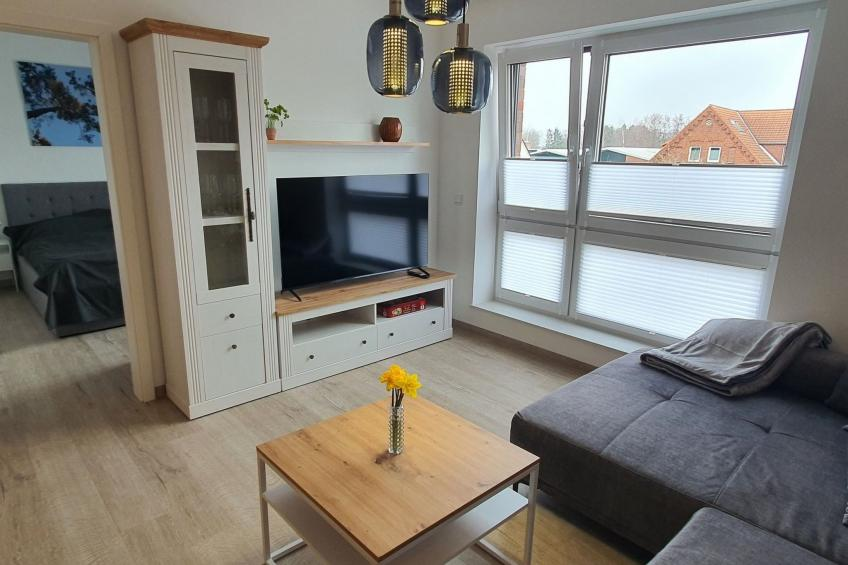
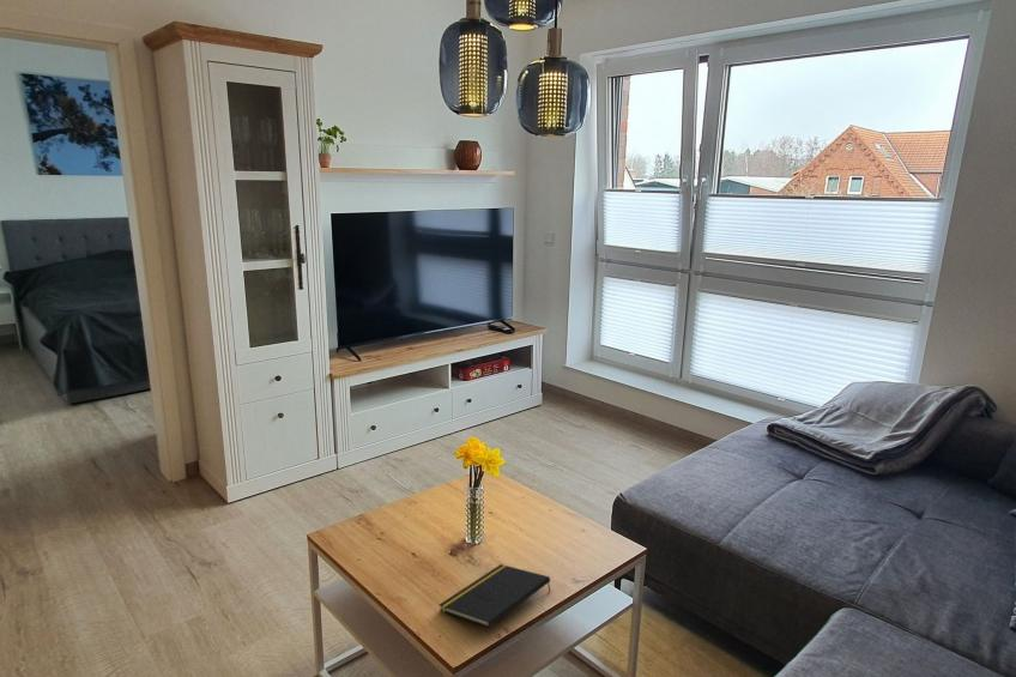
+ notepad (495, 593)
